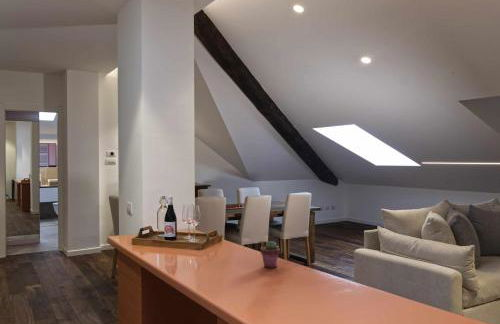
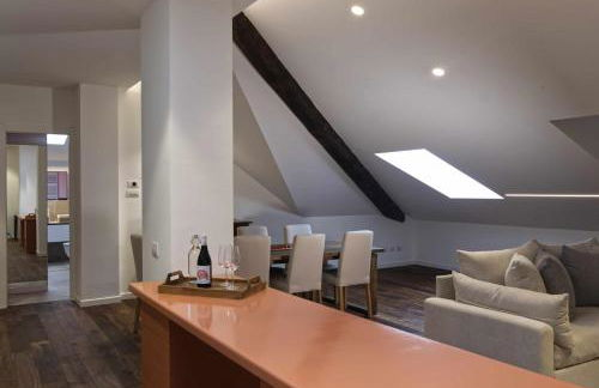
- potted succulent (270, 253)
